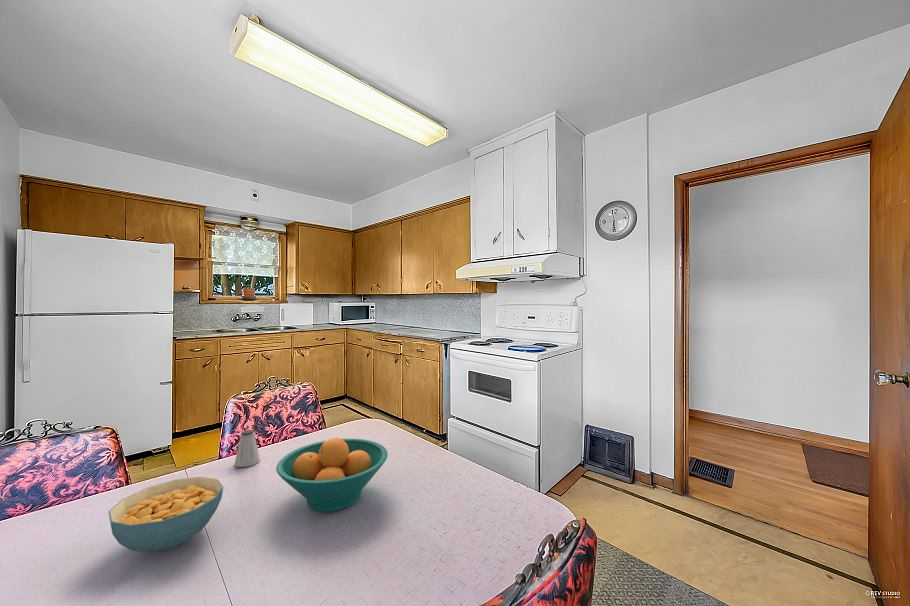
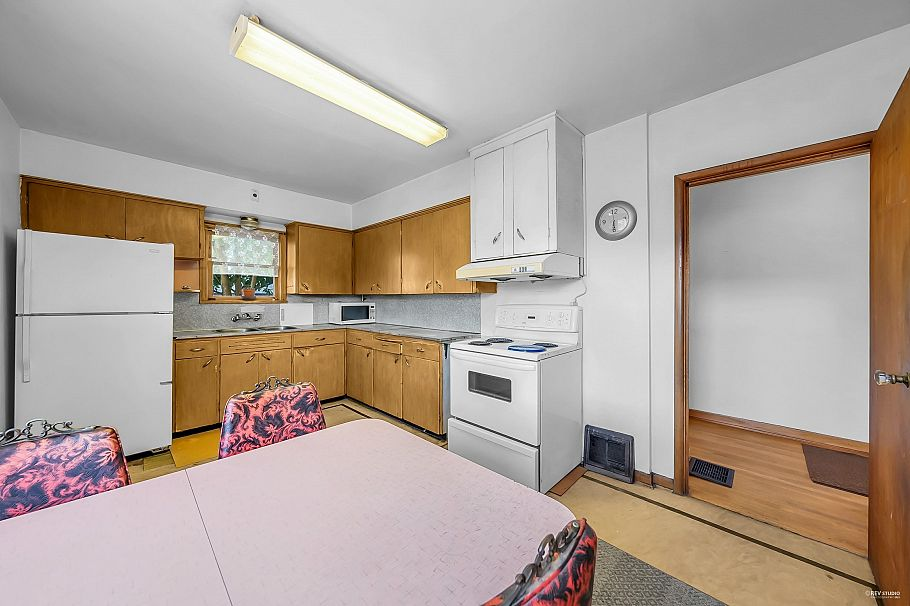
- fruit bowl (334, 468)
- saltshaker (247, 446)
- cereal bowl (169, 520)
